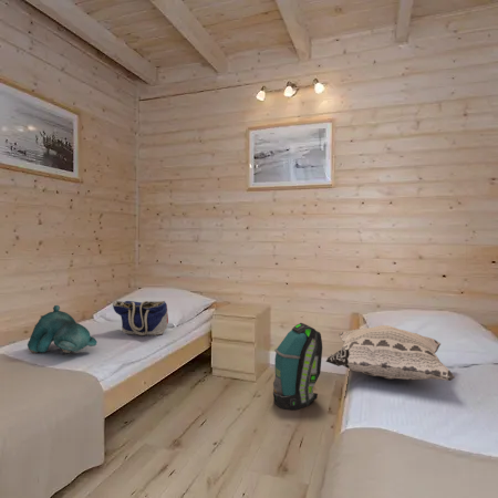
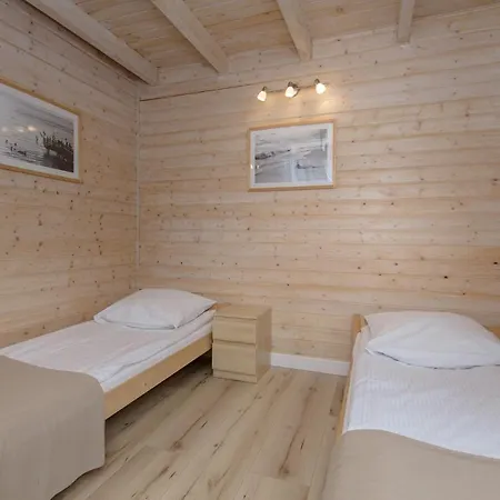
- backpack (298, 362)
- teddy bear (62, 330)
- decorative pillow (386, 351)
- tote bag (143, 315)
